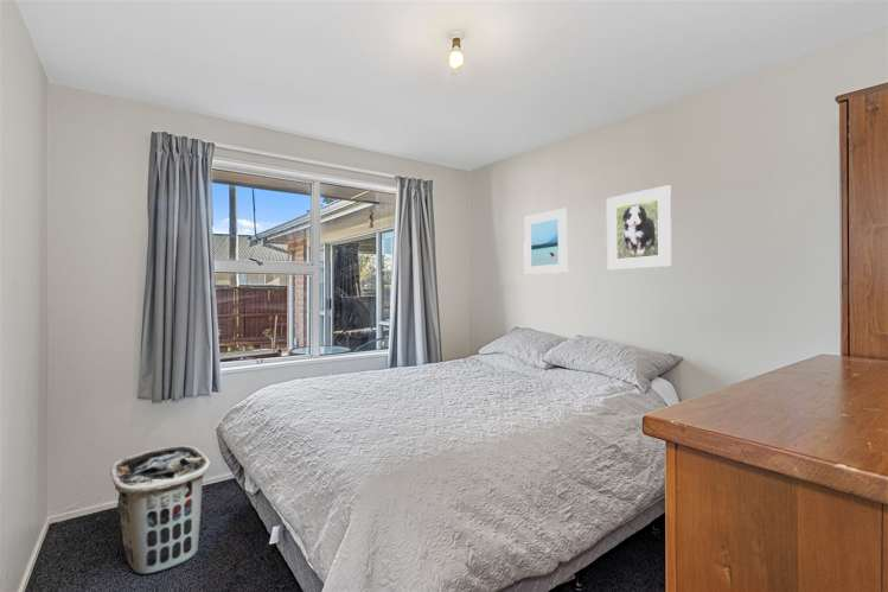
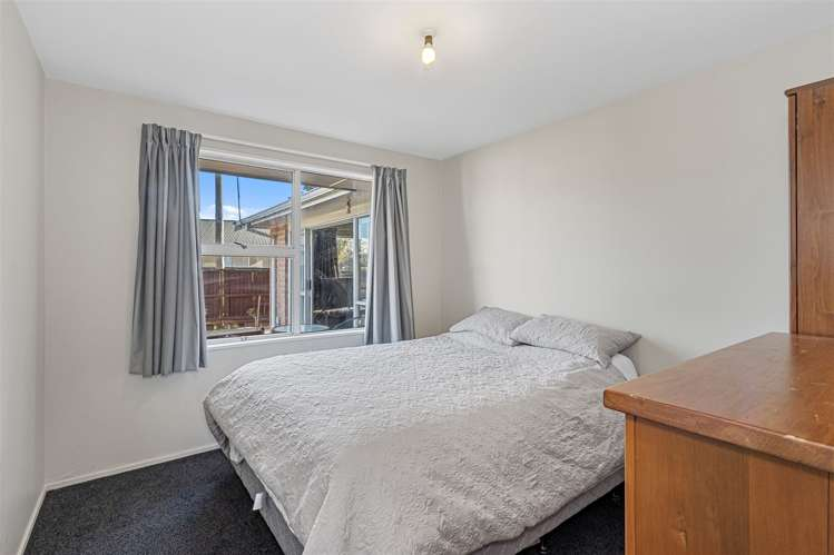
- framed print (544, 243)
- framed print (637, 230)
- clothes hamper (161, 497)
